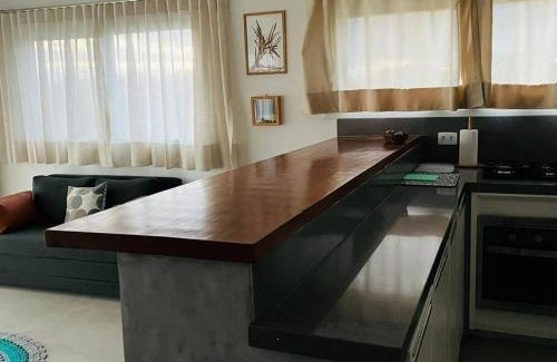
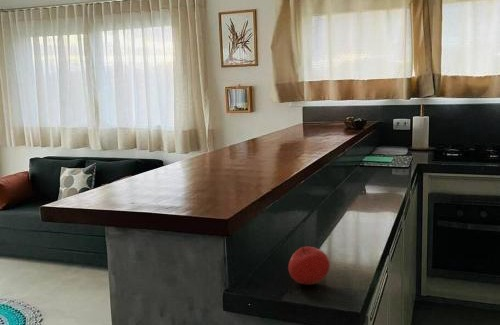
+ fruit (308, 264)
